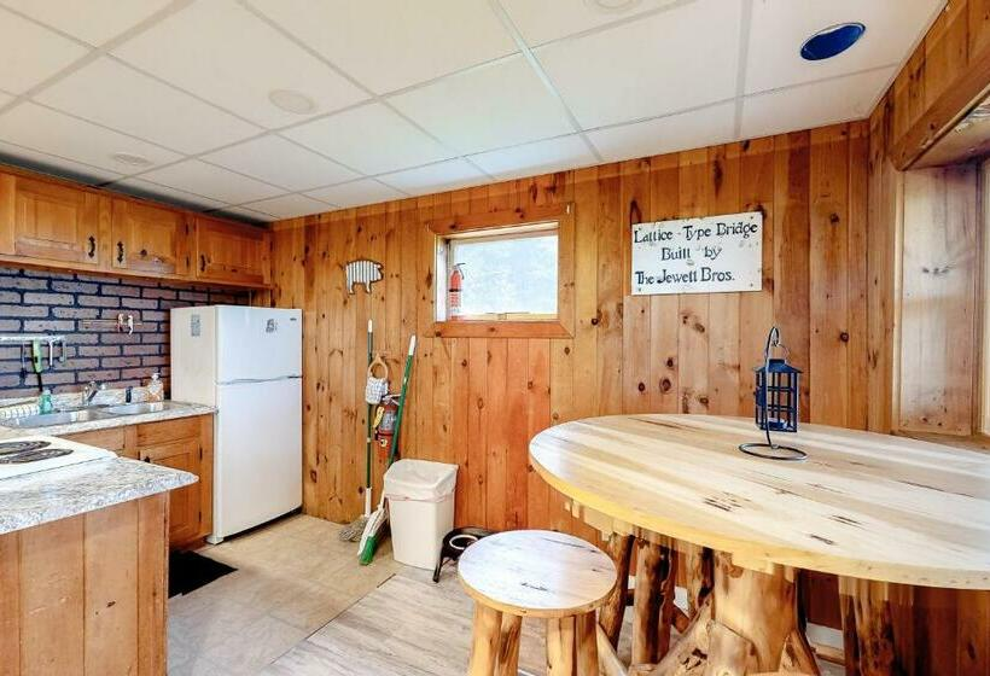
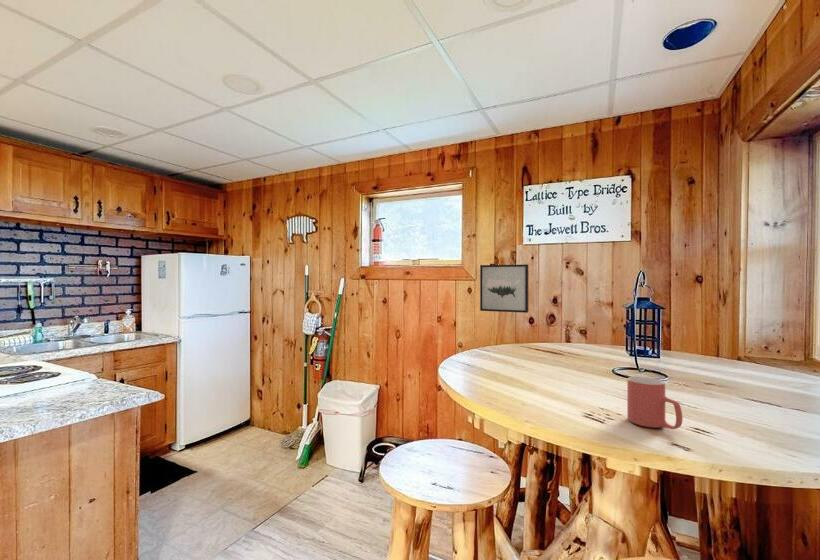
+ mug (654, 403)
+ wall art (503, 288)
